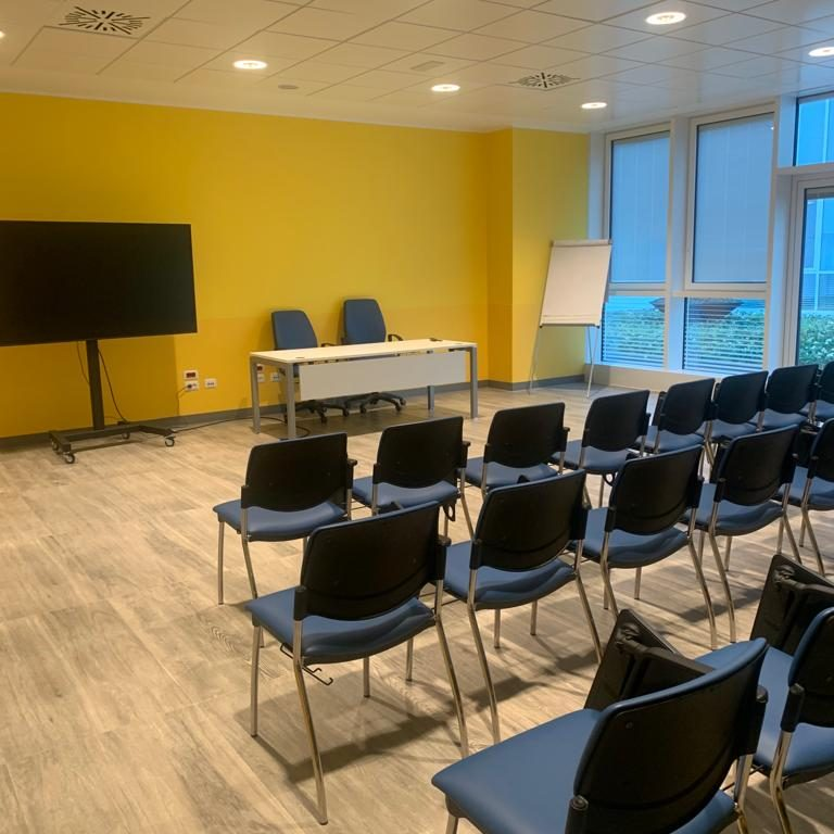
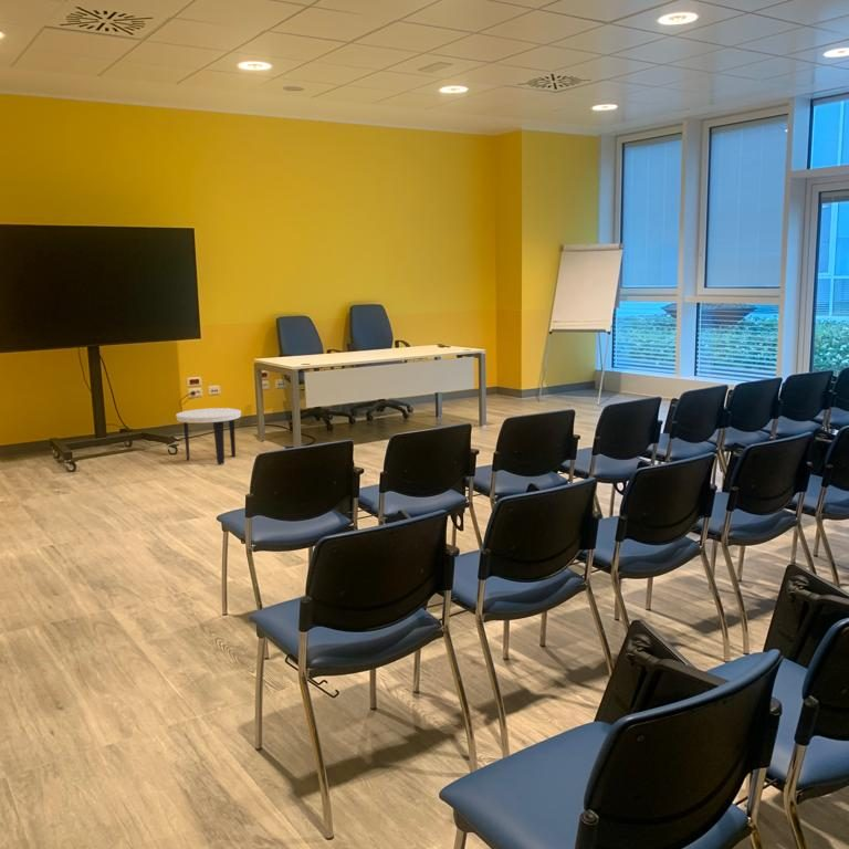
+ side table (214, 436)
